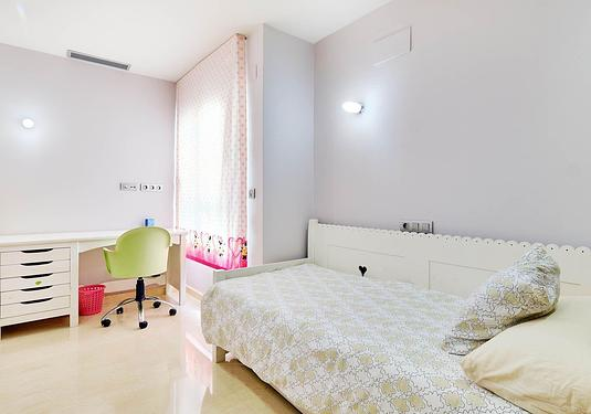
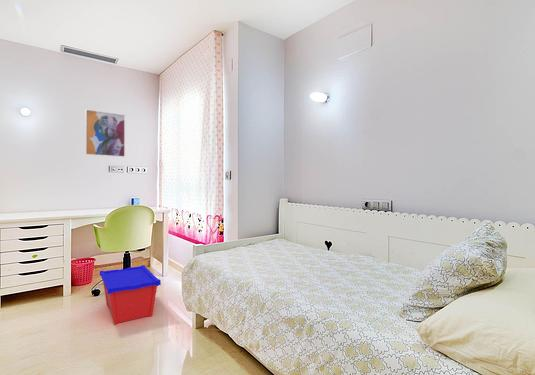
+ storage bin (128, 292)
+ wall art (105, 134)
